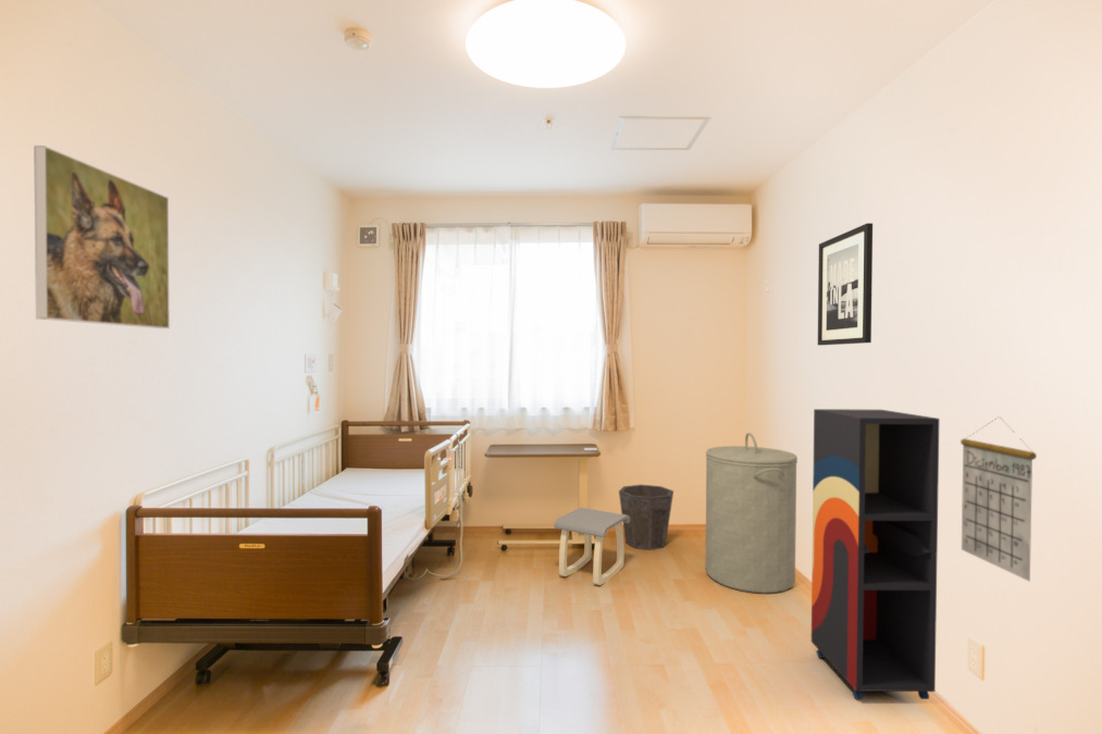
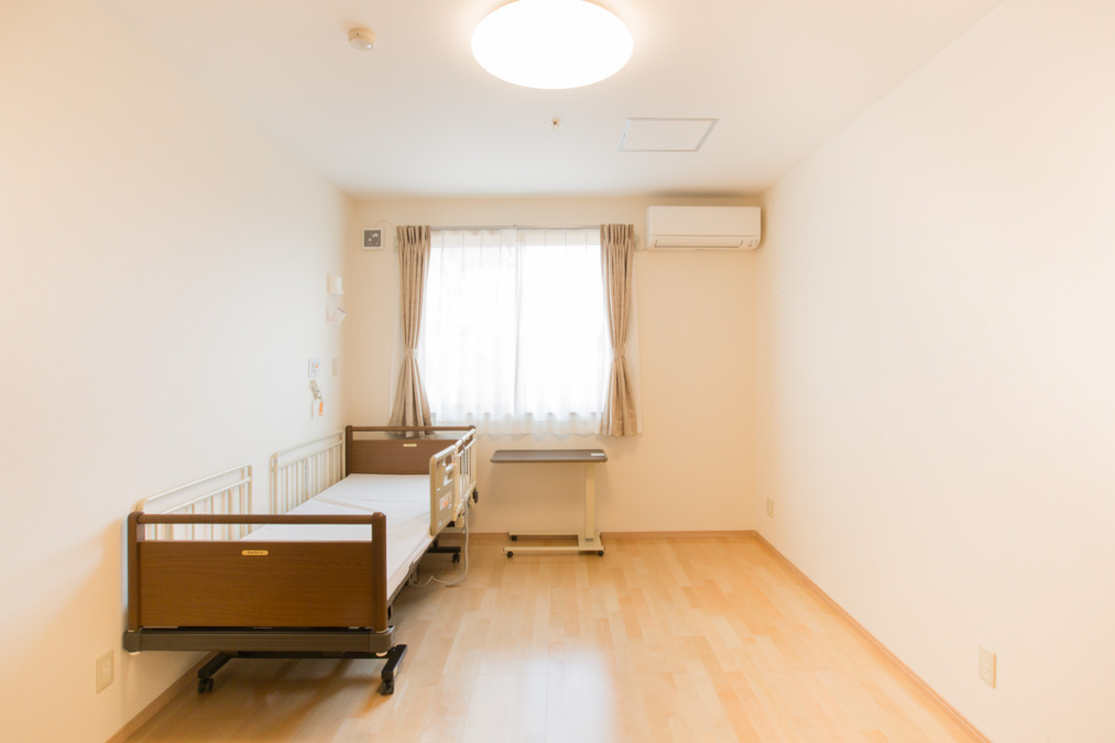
- wall art (842, 289)
- stool (591, 545)
- laundry hamper (750, 503)
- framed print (111, 249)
- waste bin (645, 517)
- shelving unit (869, 545)
- calendar (994, 490)
